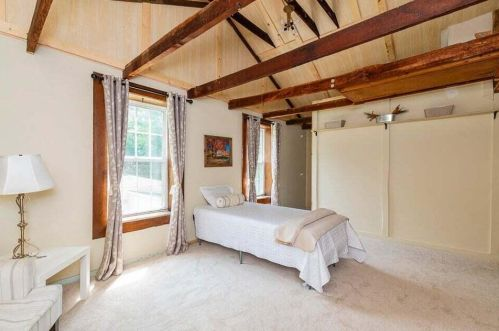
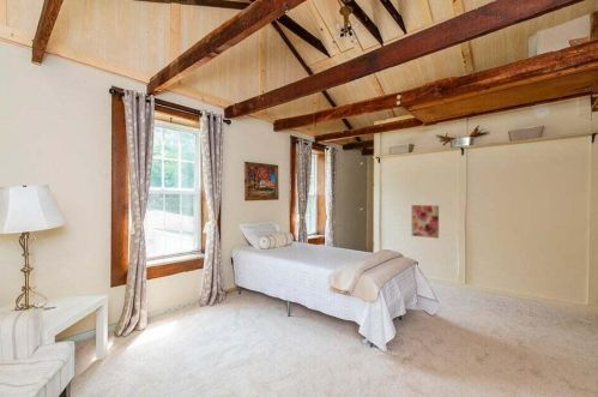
+ wall art (424, 221)
